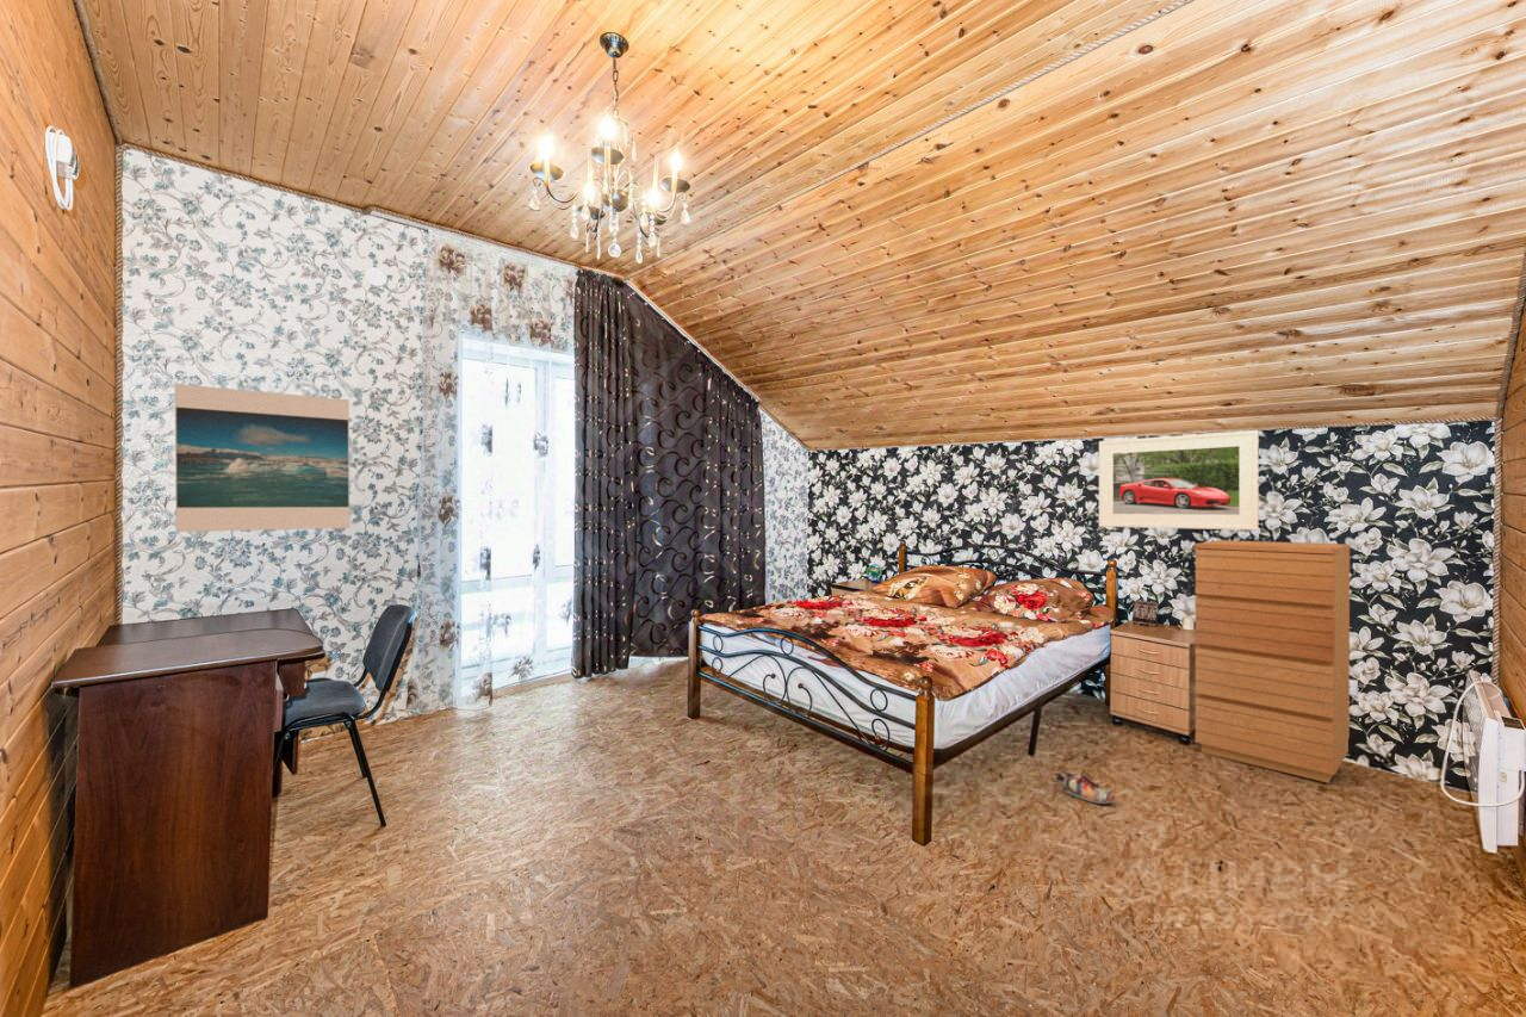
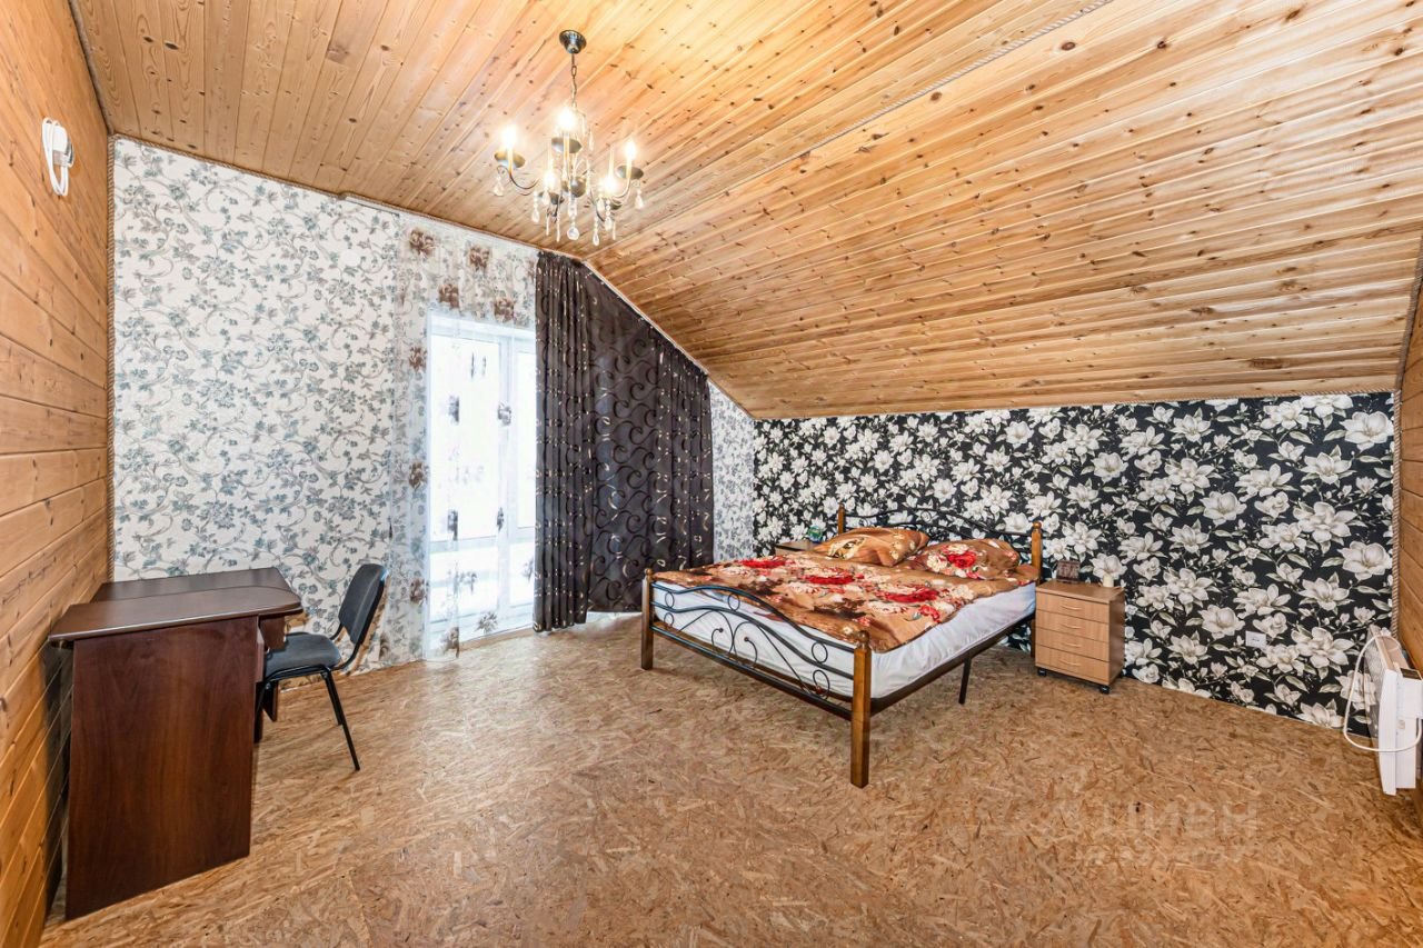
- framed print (268, 460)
- dresser (1271, 649)
- shoe (1083, 786)
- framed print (1172, 482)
